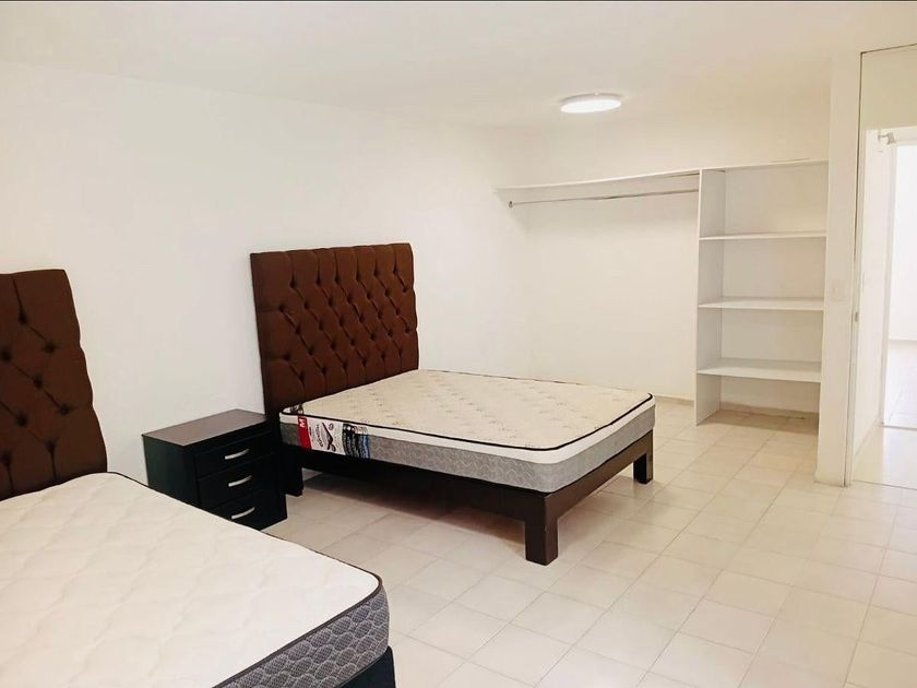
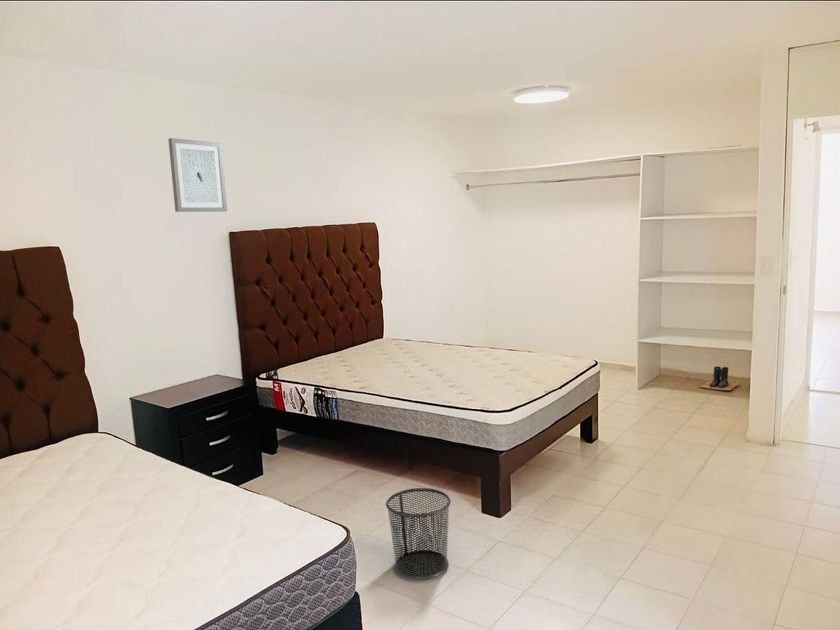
+ waste bin (419, 533)
+ wall art (198, 176)
+ boots (719, 377)
